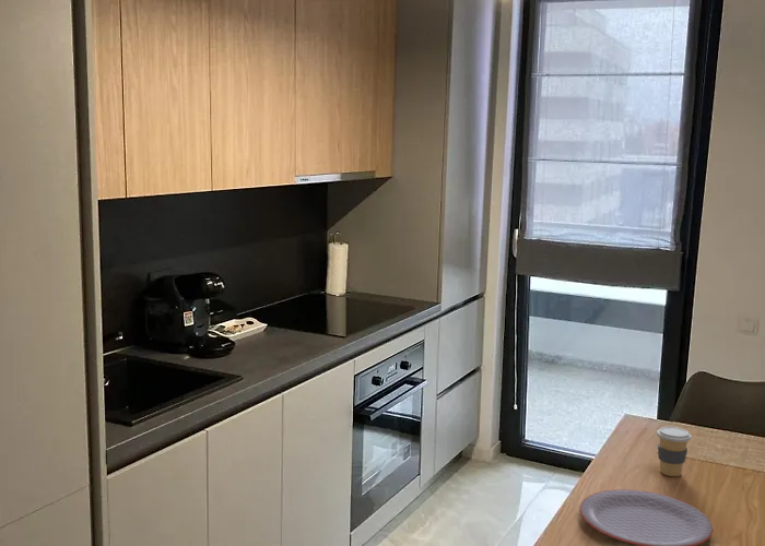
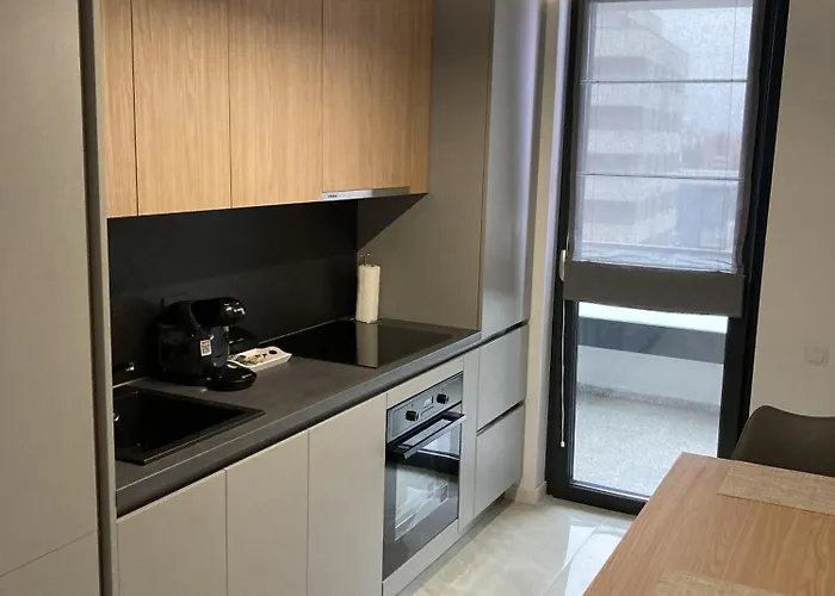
- plate (644, 520)
- coffee cup (672, 451)
